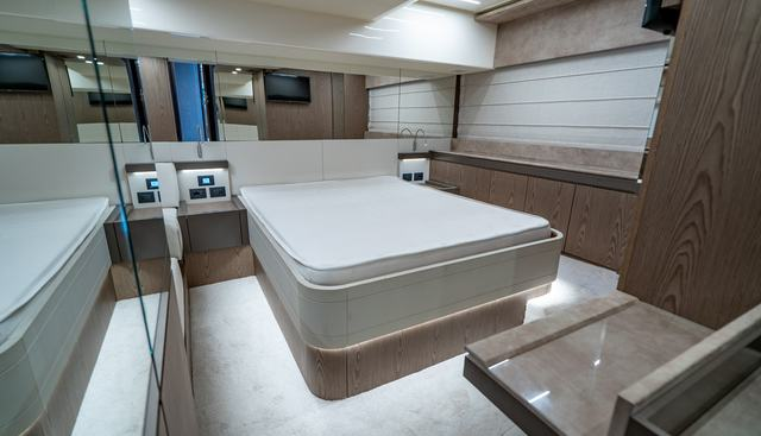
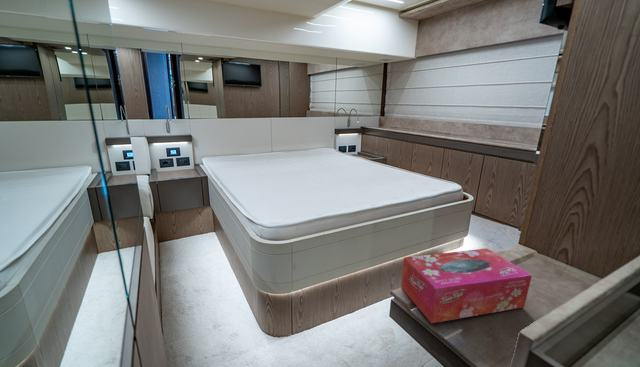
+ tissue box (462, 281)
